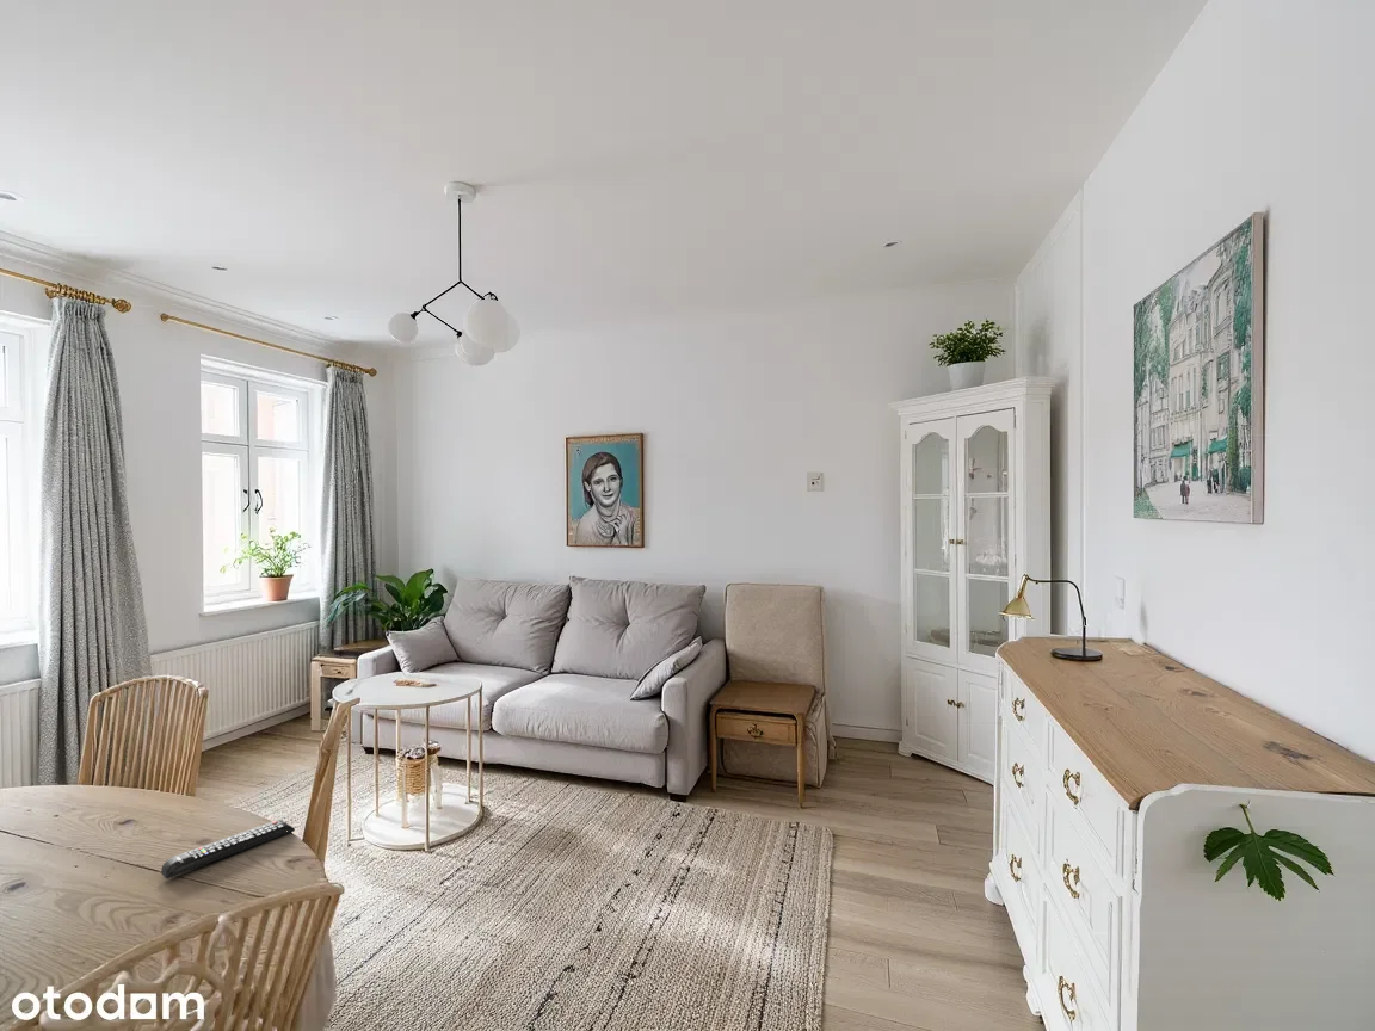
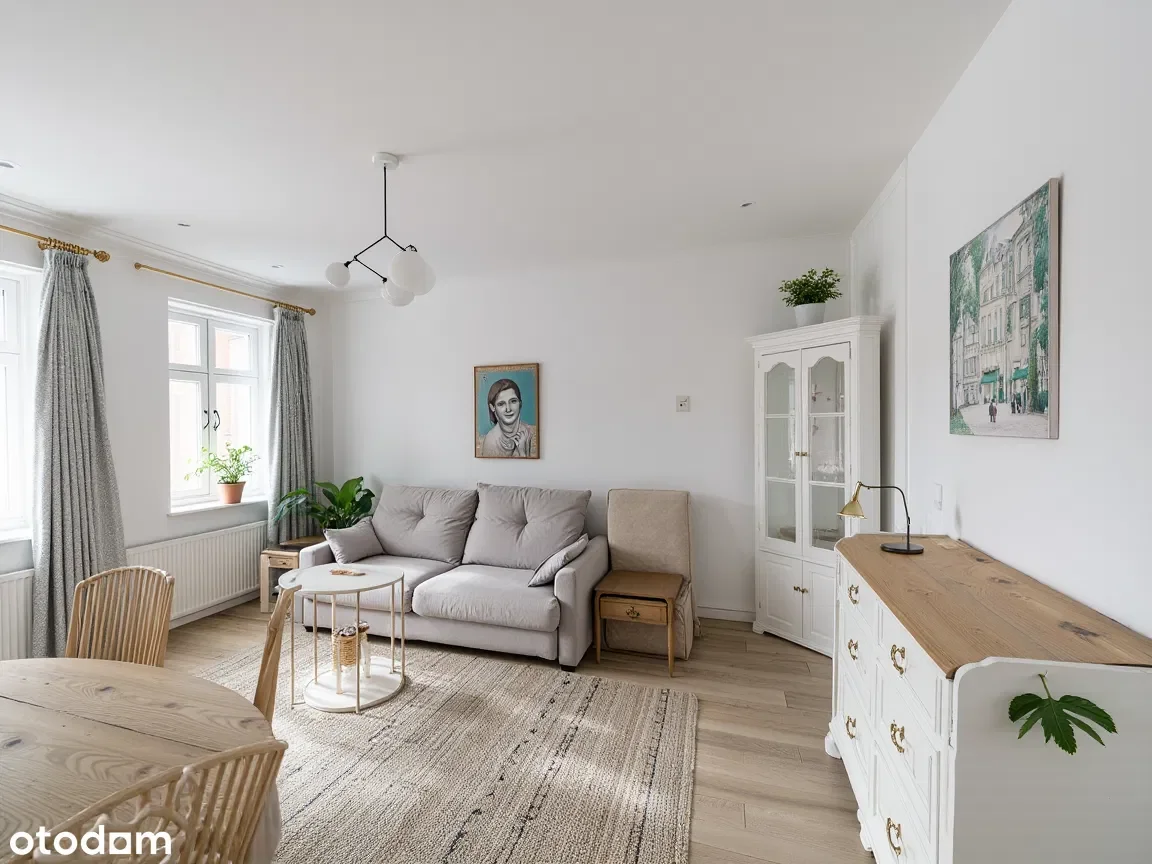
- remote control (232, 846)
